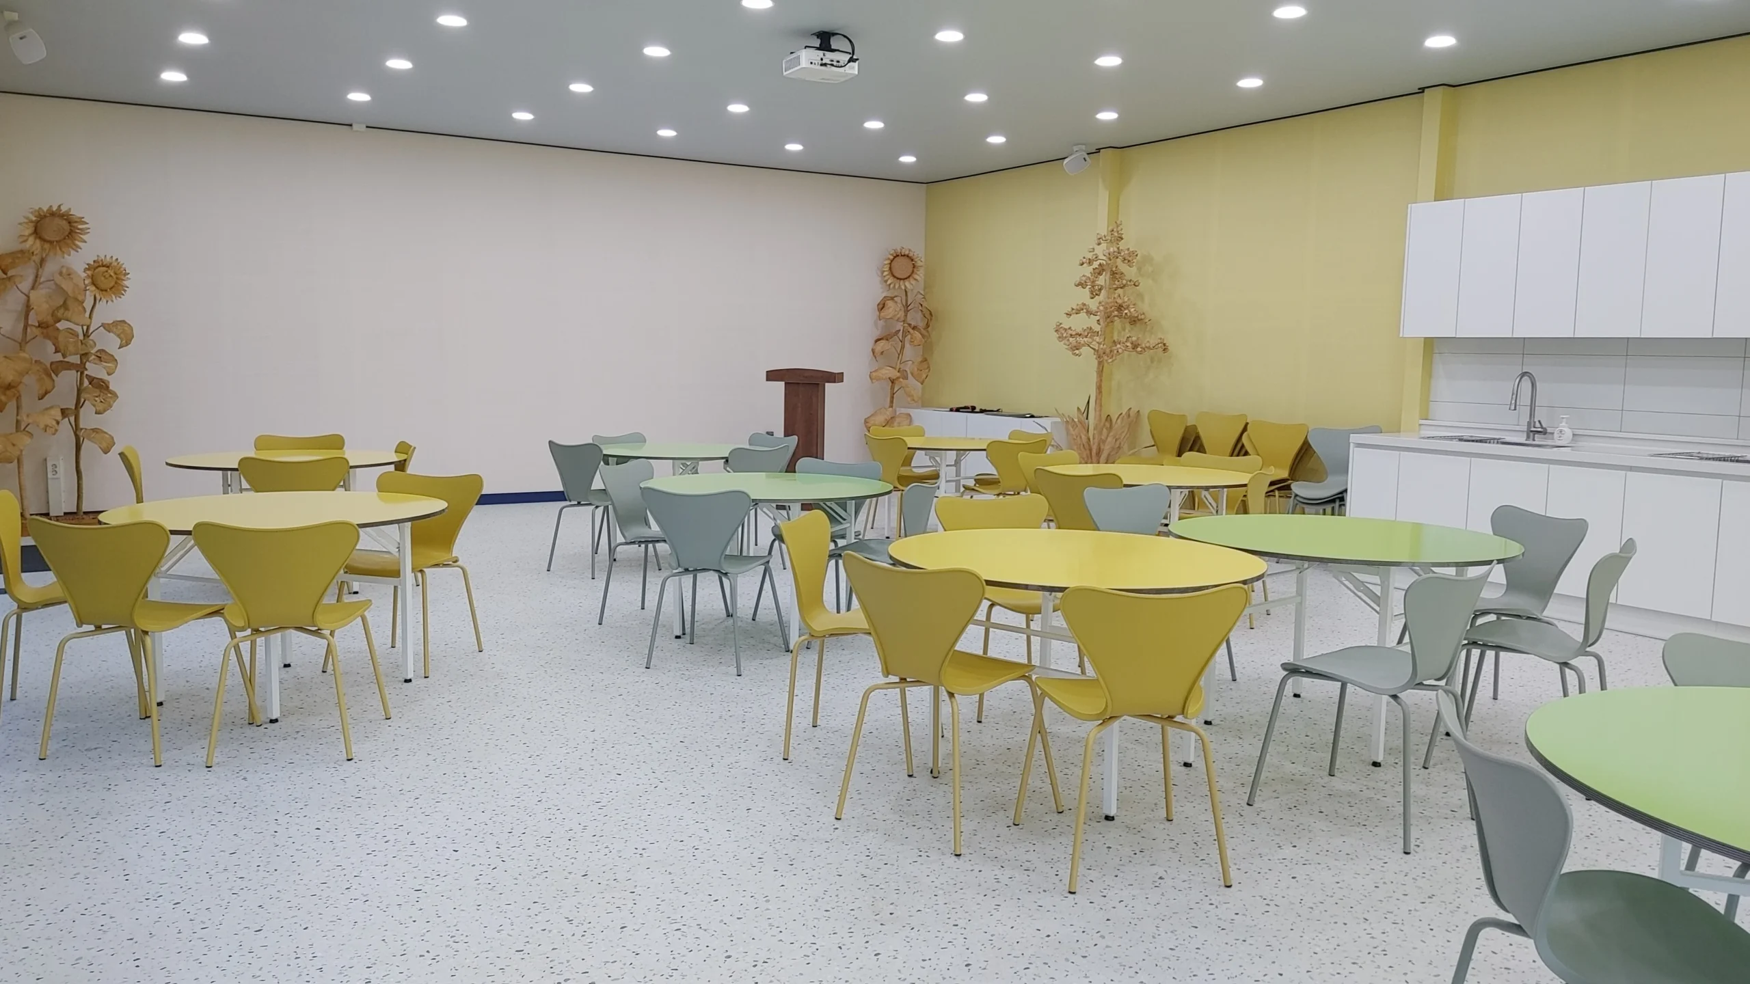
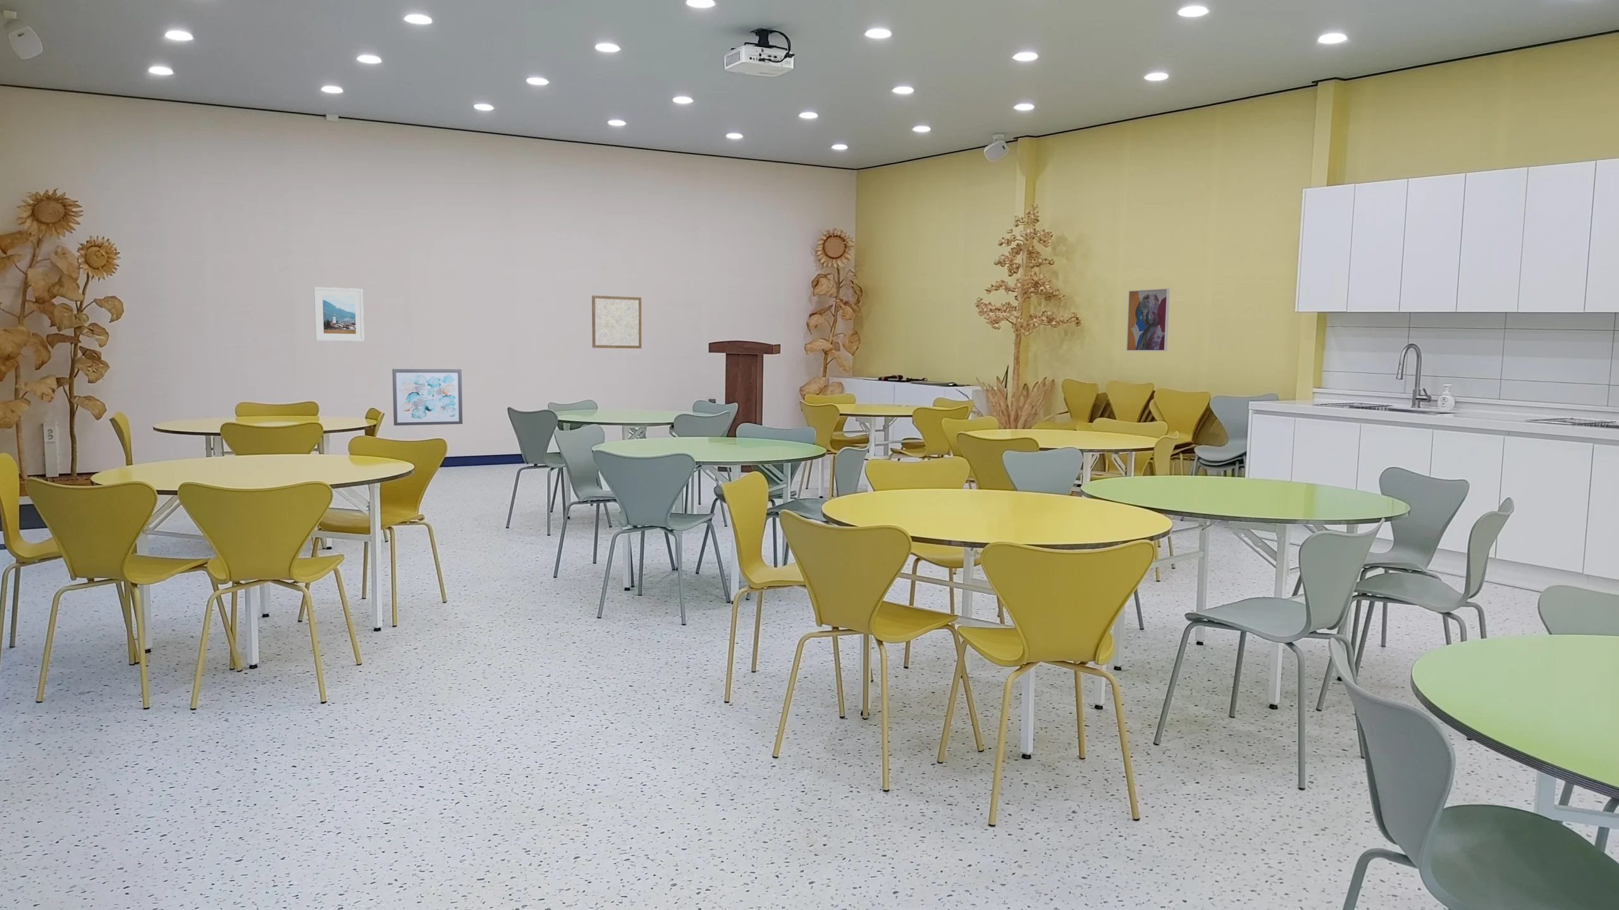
+ wall art (427, 397)
+ wall art (1148, 320)
+ wall art (615, 323)
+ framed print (339, 314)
